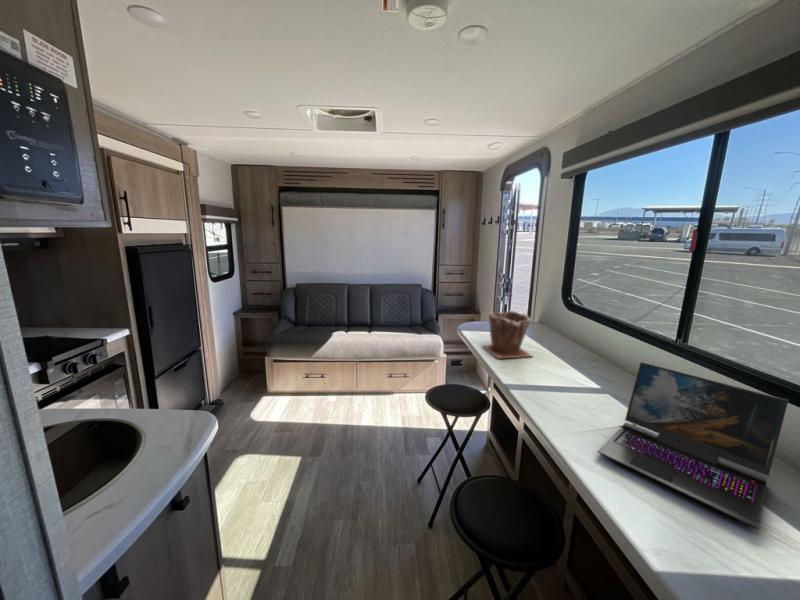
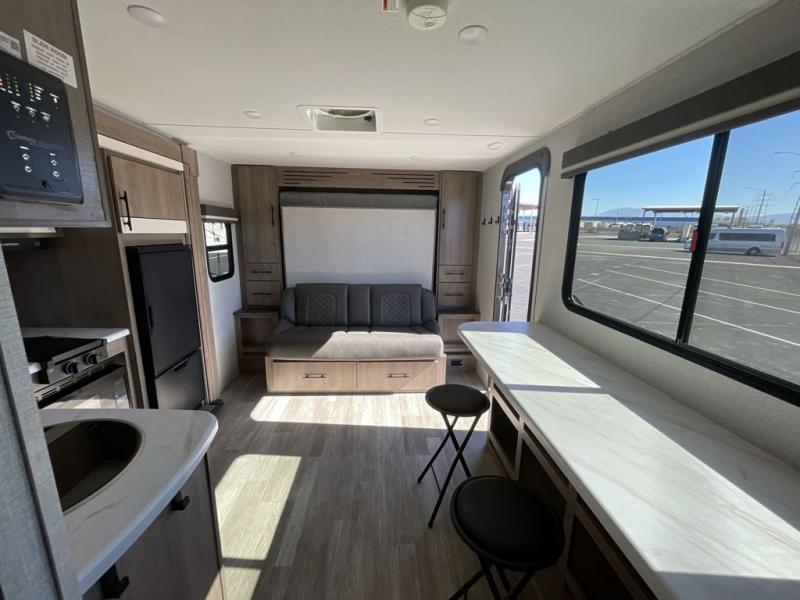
- plant pot (508, 333)
- laptop (687, 429)
